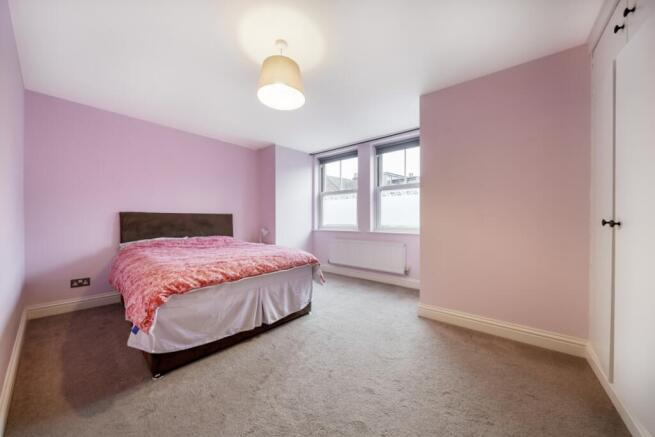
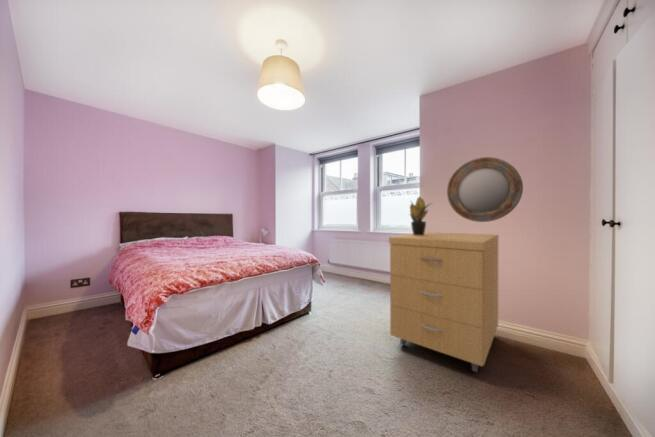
+ potted plant (418, 215)
+ home mirror (481, 190)
+ storage cabinet (445, 289)
